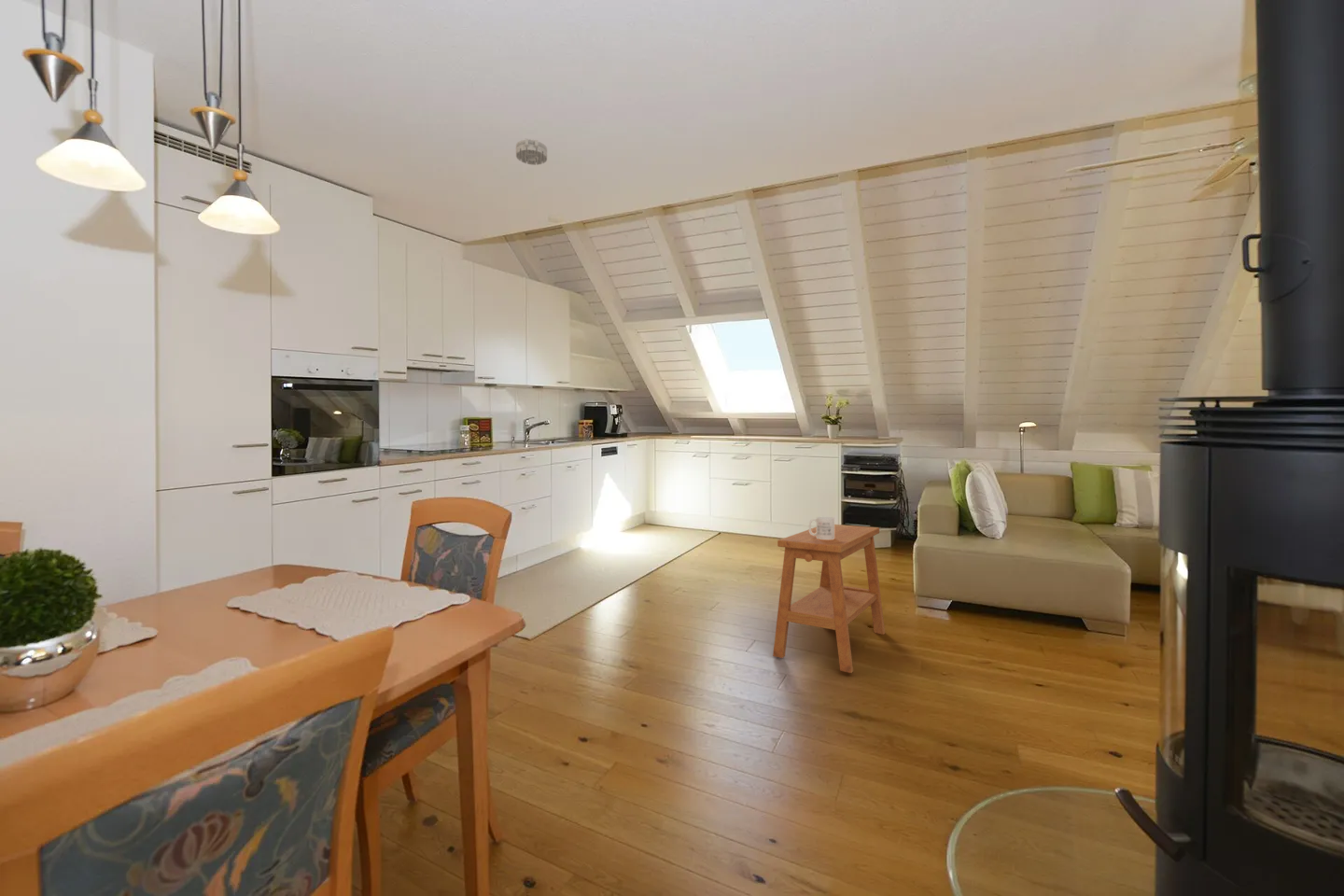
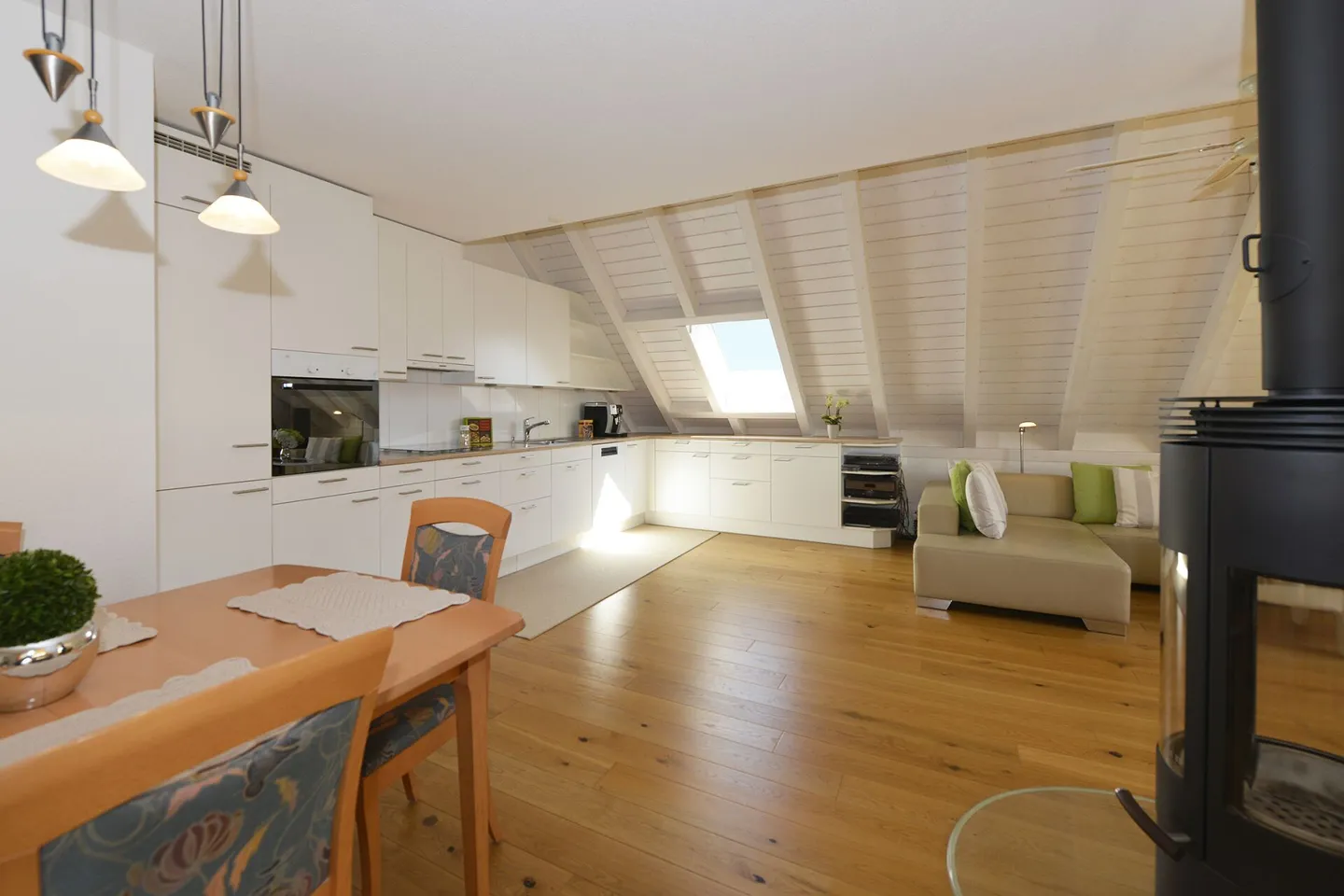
- side table (832, 589)
- smoke detector (531, 151)
- mug (821, 526)
